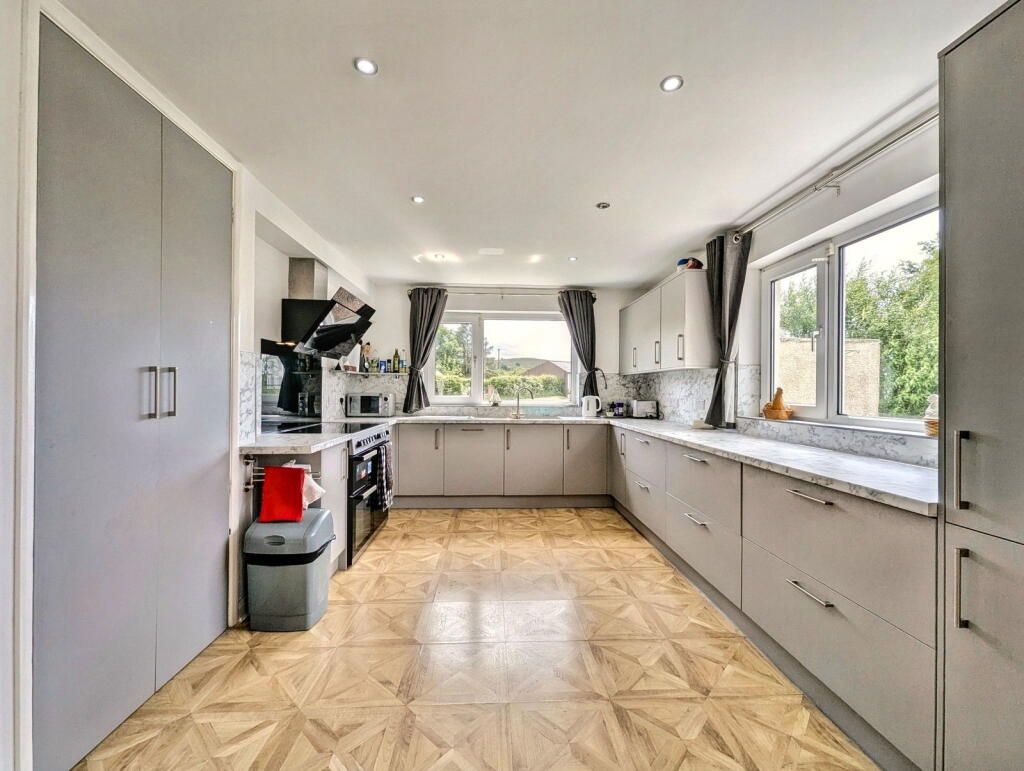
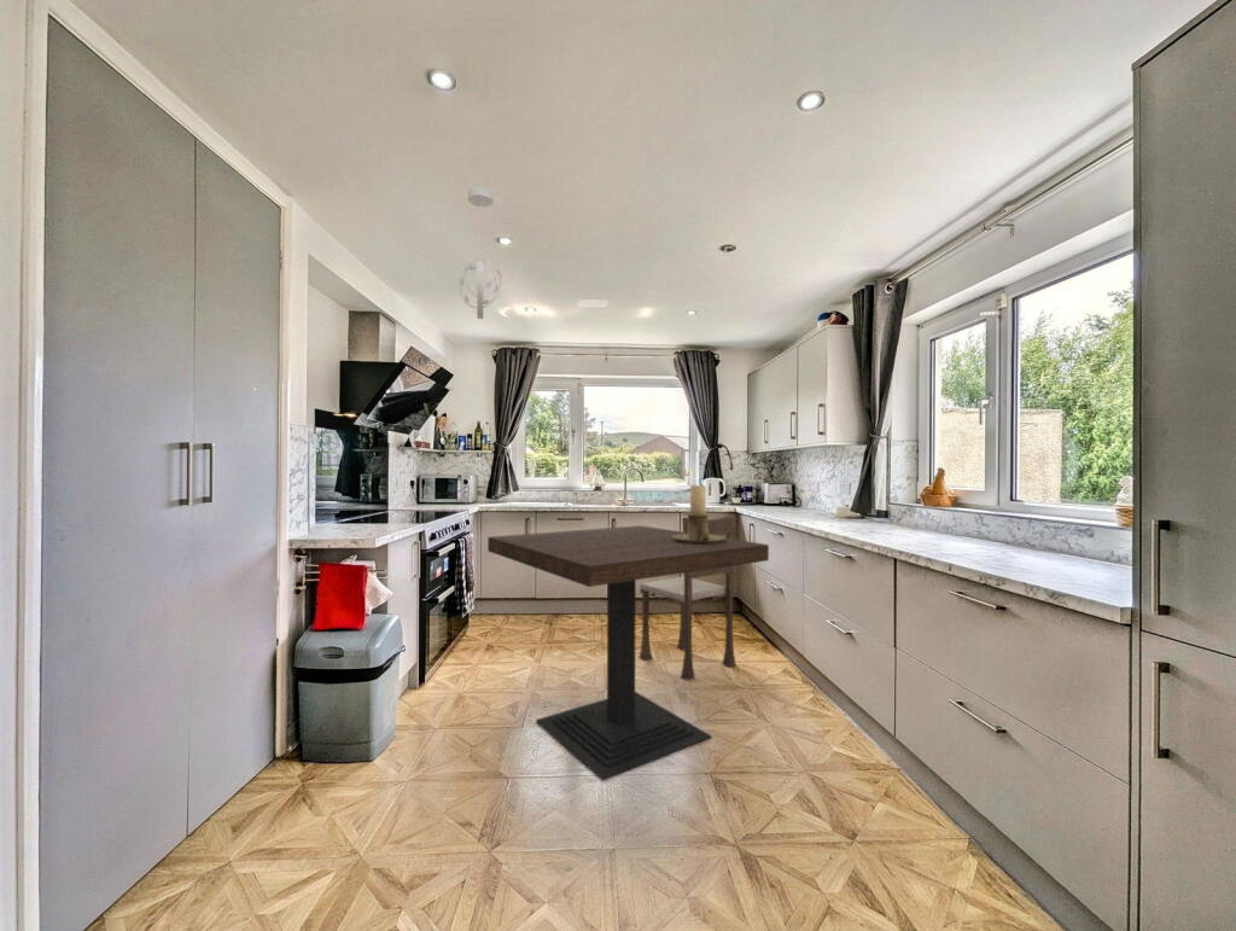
+ dining table (620, 634)
+ dining chair (686, 587)
+ candle holder (698, 512)
+ pendant light (480, 255)
